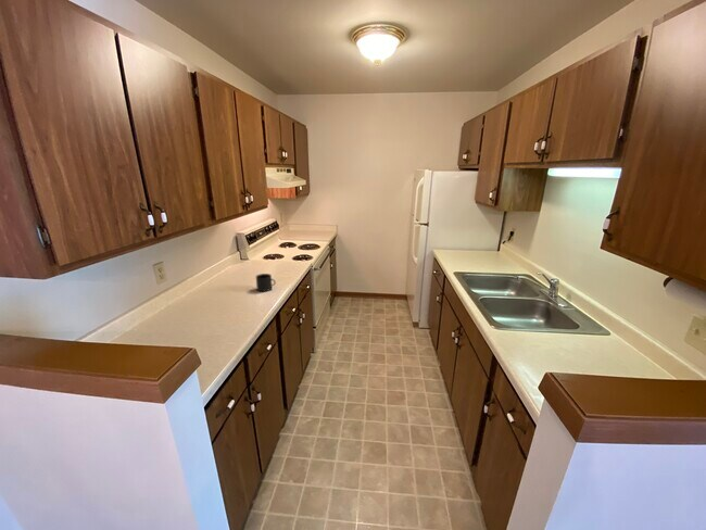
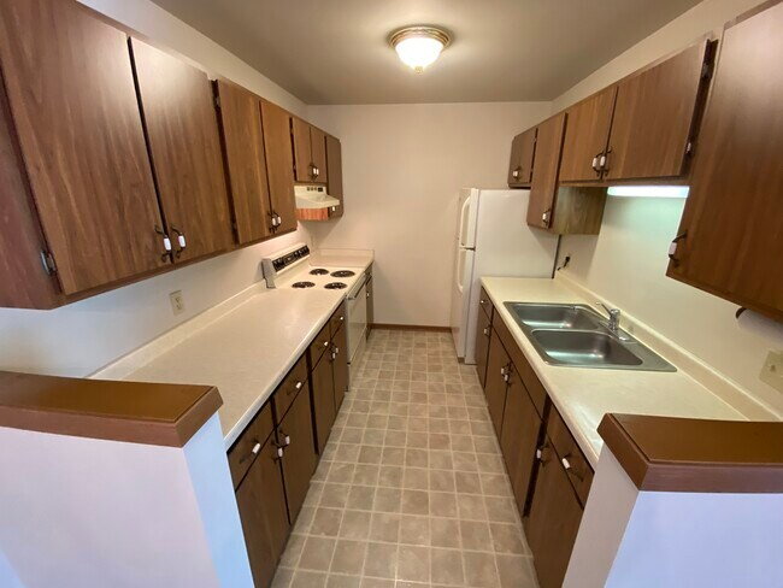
- mug (266, 282)
